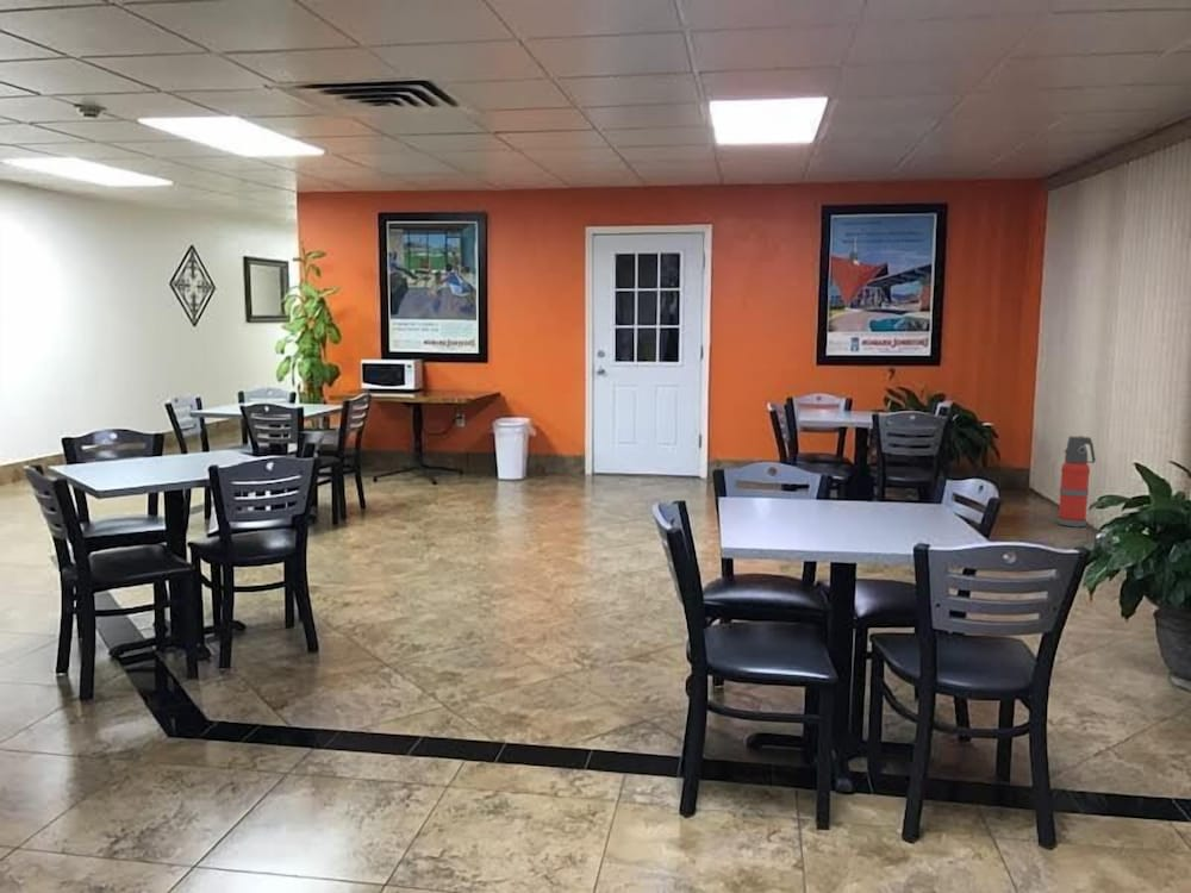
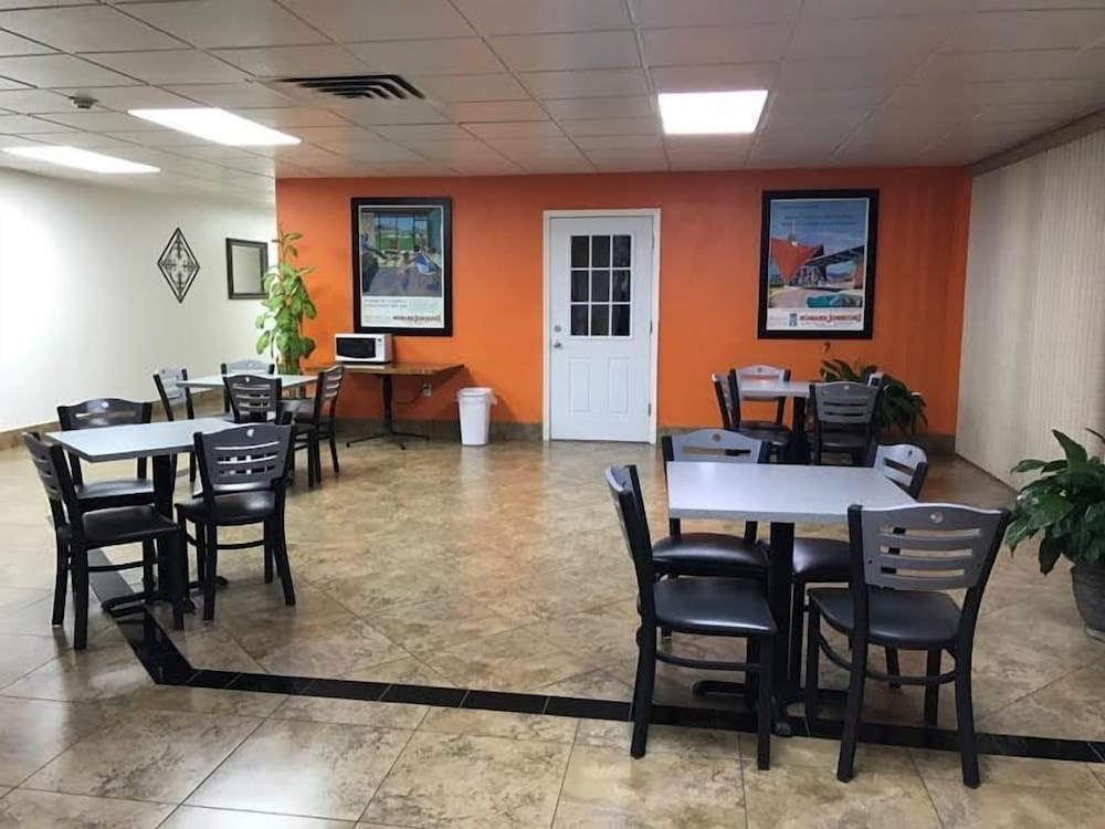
- fire extinguisher (1077, 480)
